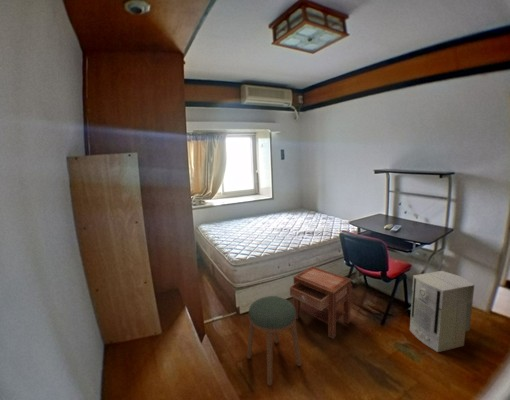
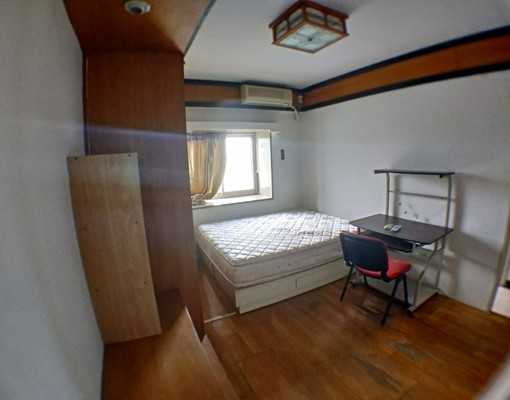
- stool (272, 332)
- air purifier (439, 309)
- nightstand (319, 300)
